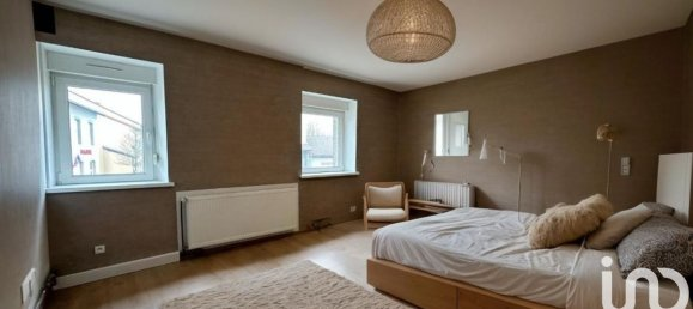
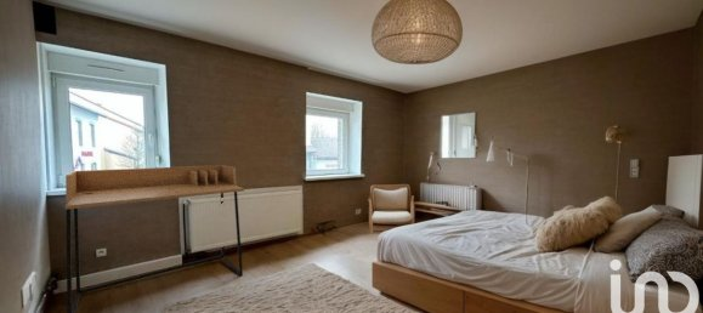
+ desk (159, 199)
